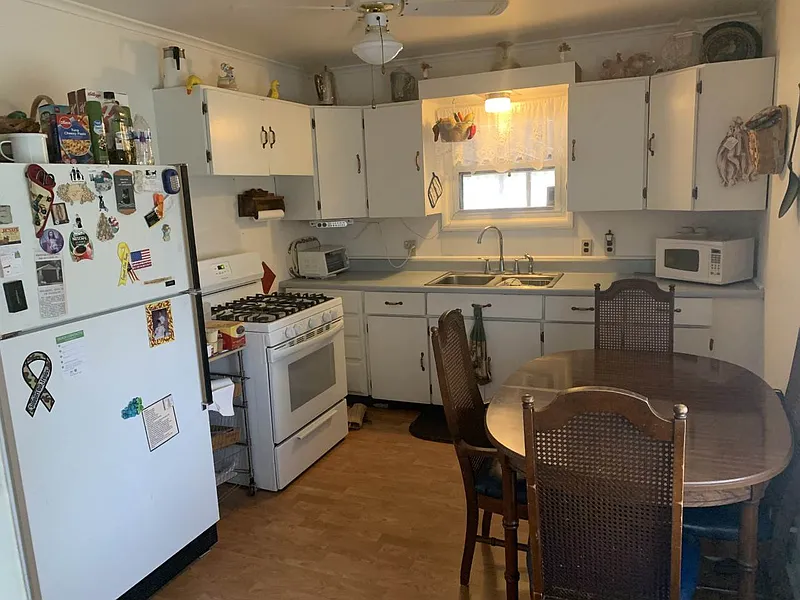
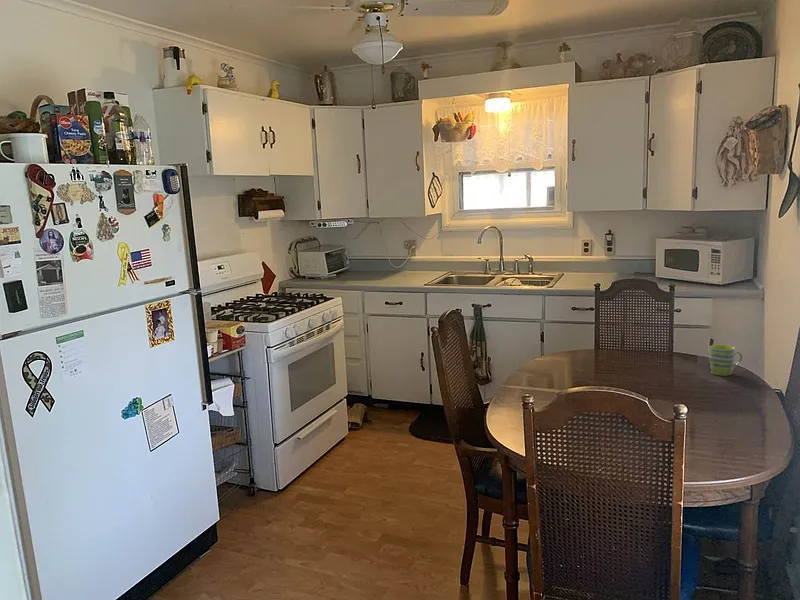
+ mug (726, 359)
